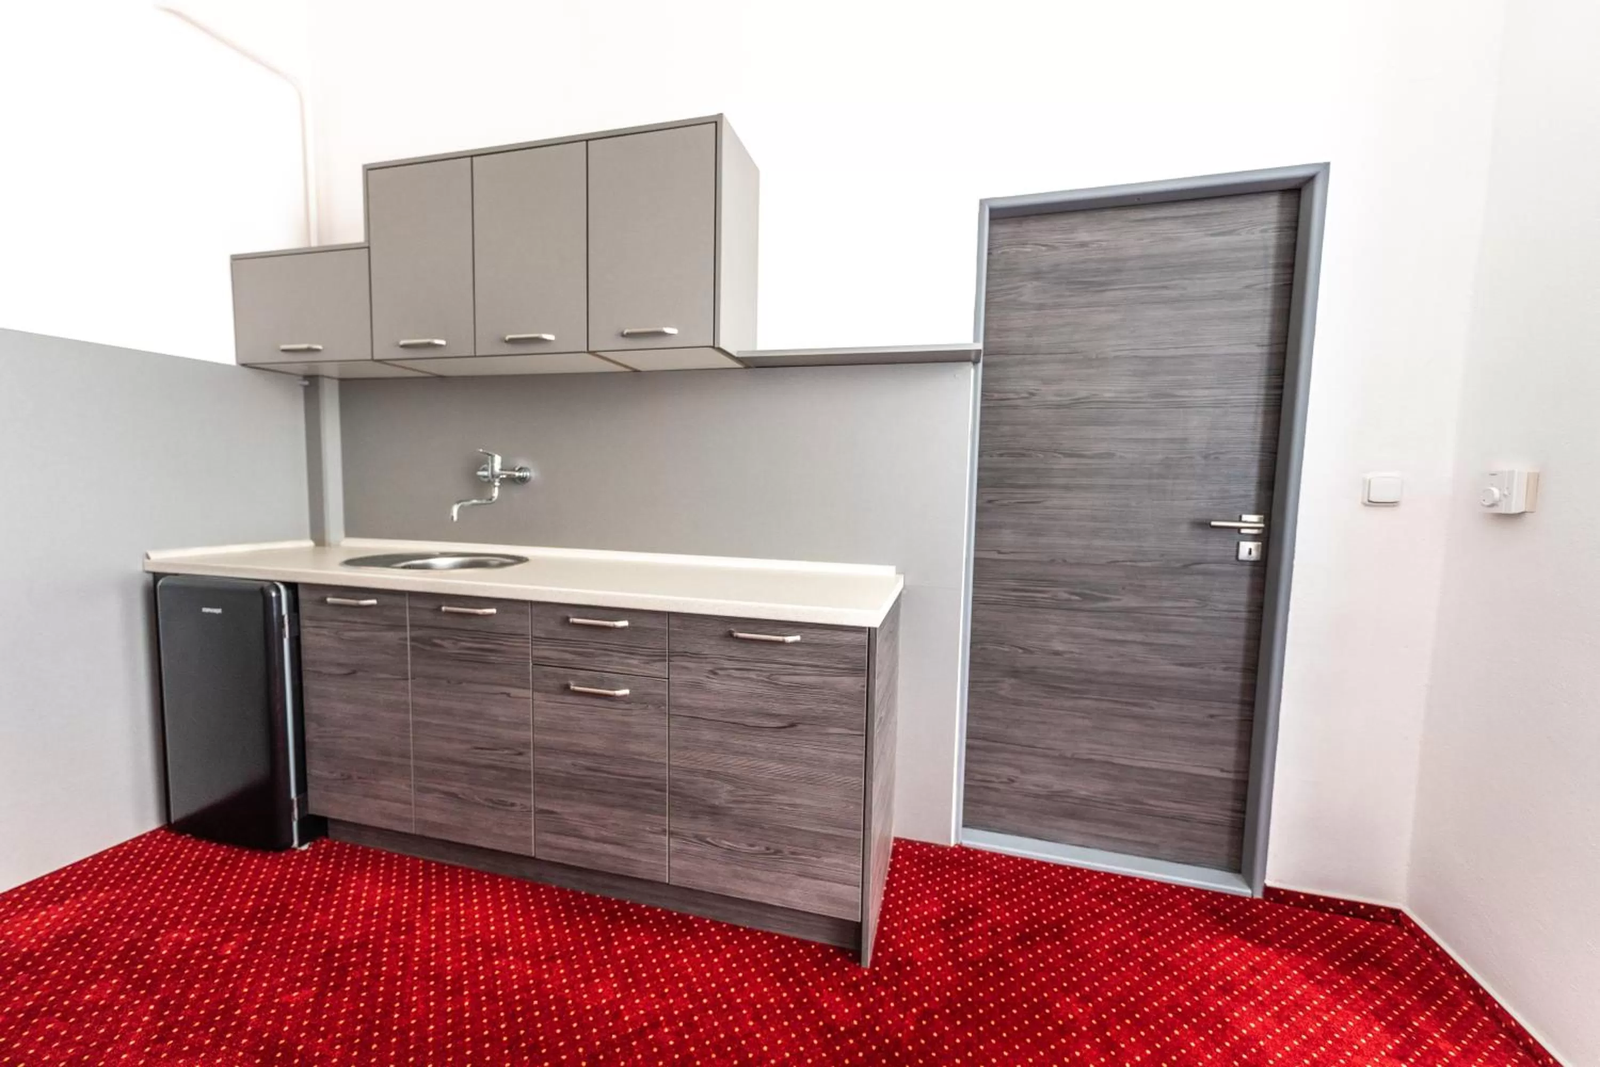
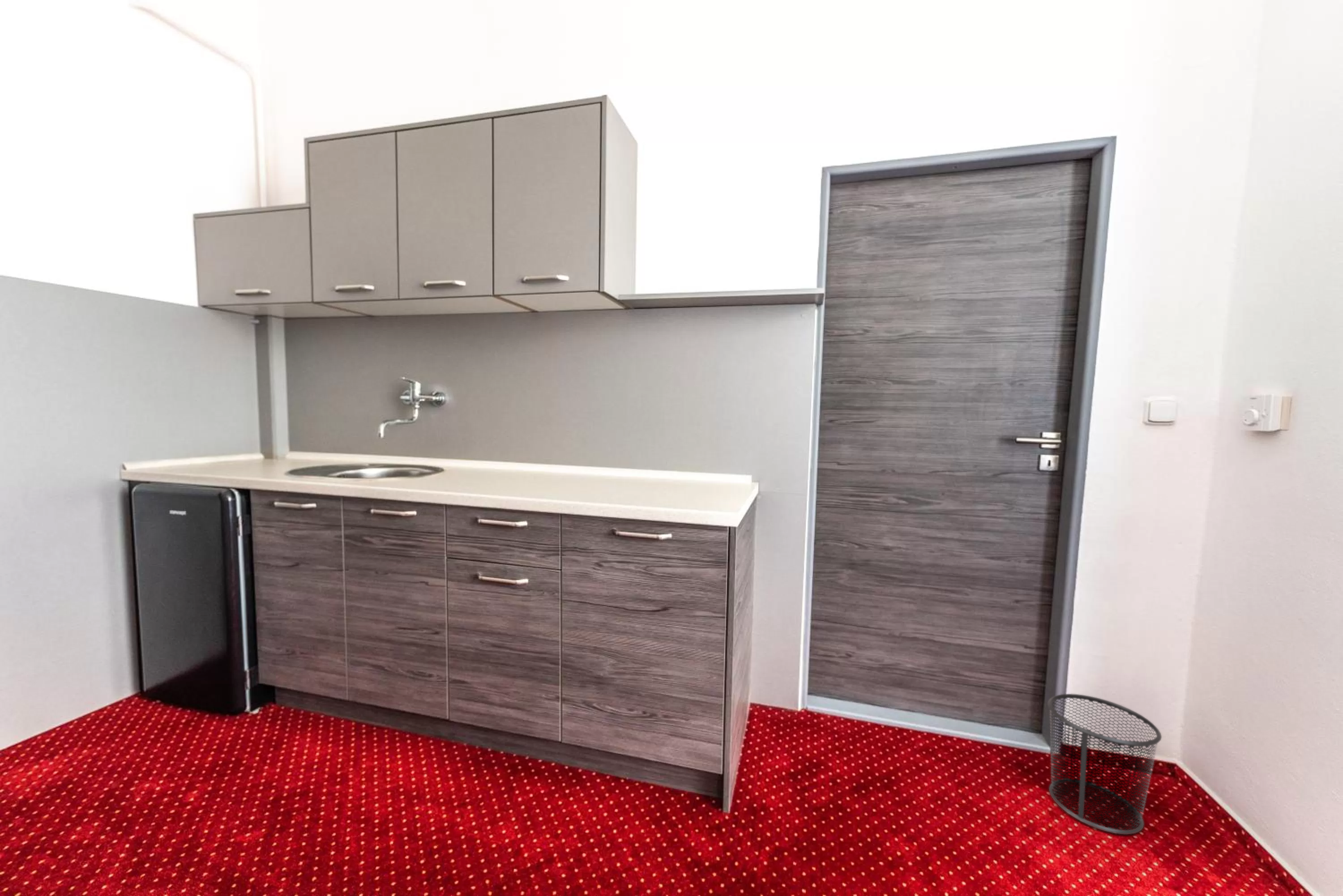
+ waste bin (1098, 761)
